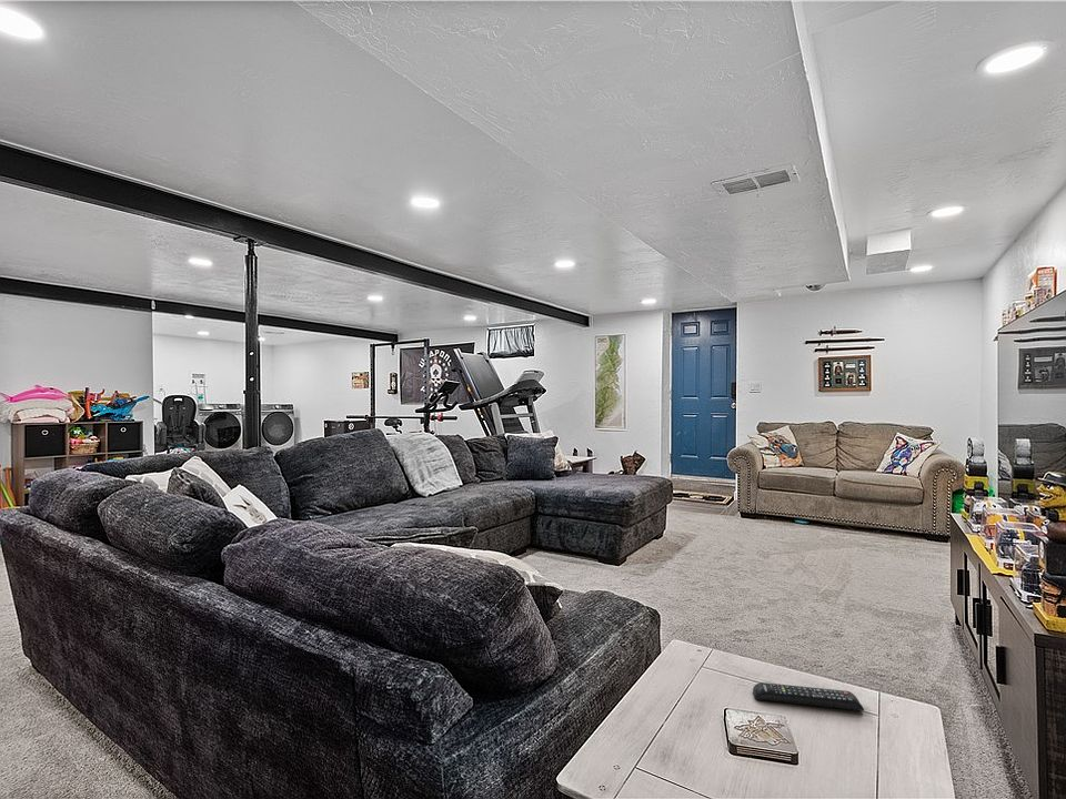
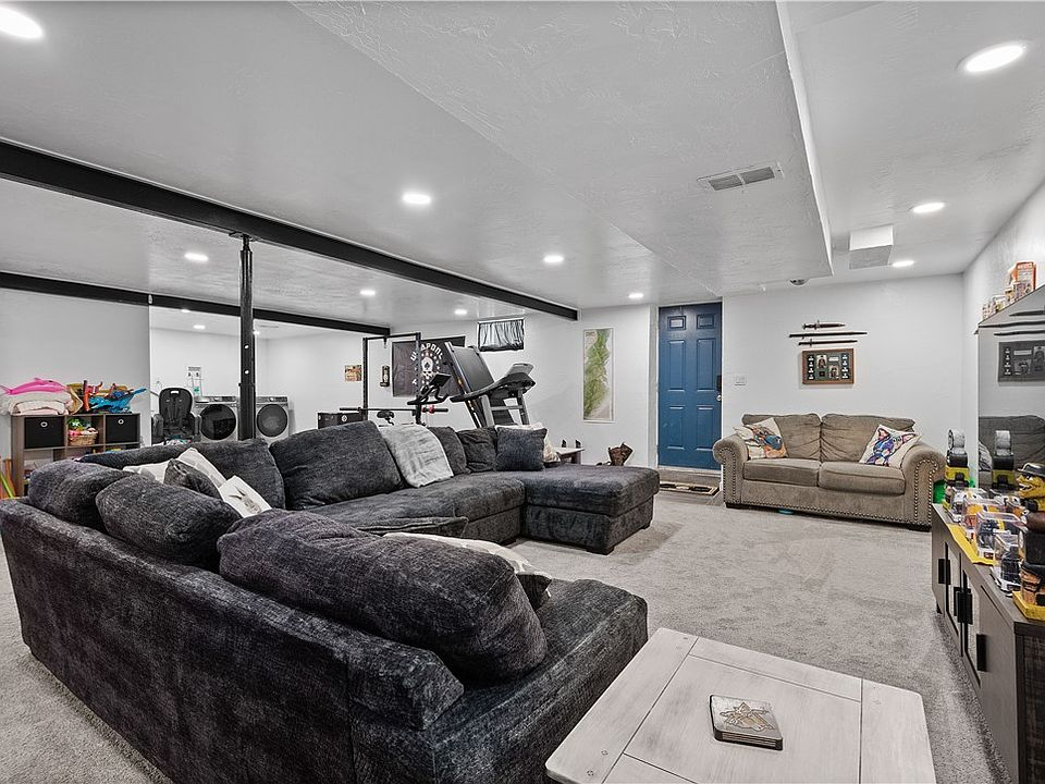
- remote control (806, 697)
